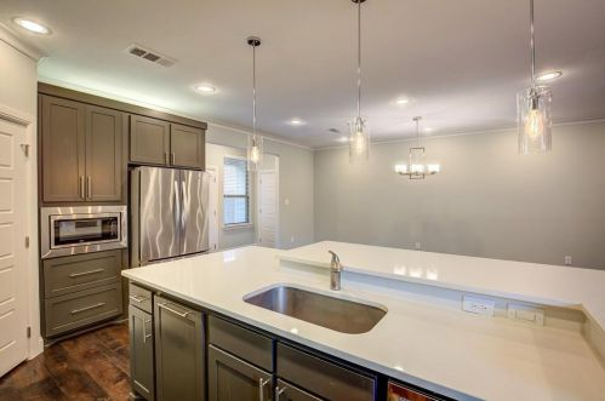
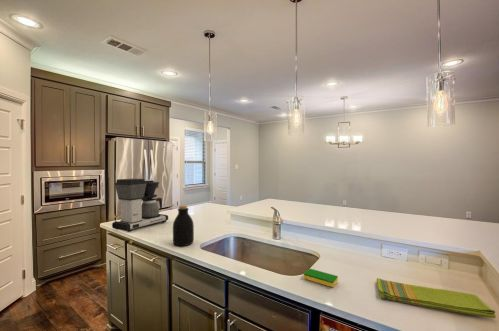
+ coffee maker (141, 201)
+ dish sponge (320, 277)
+ dish towel (427, 294)
+ bottle (183, 224)
